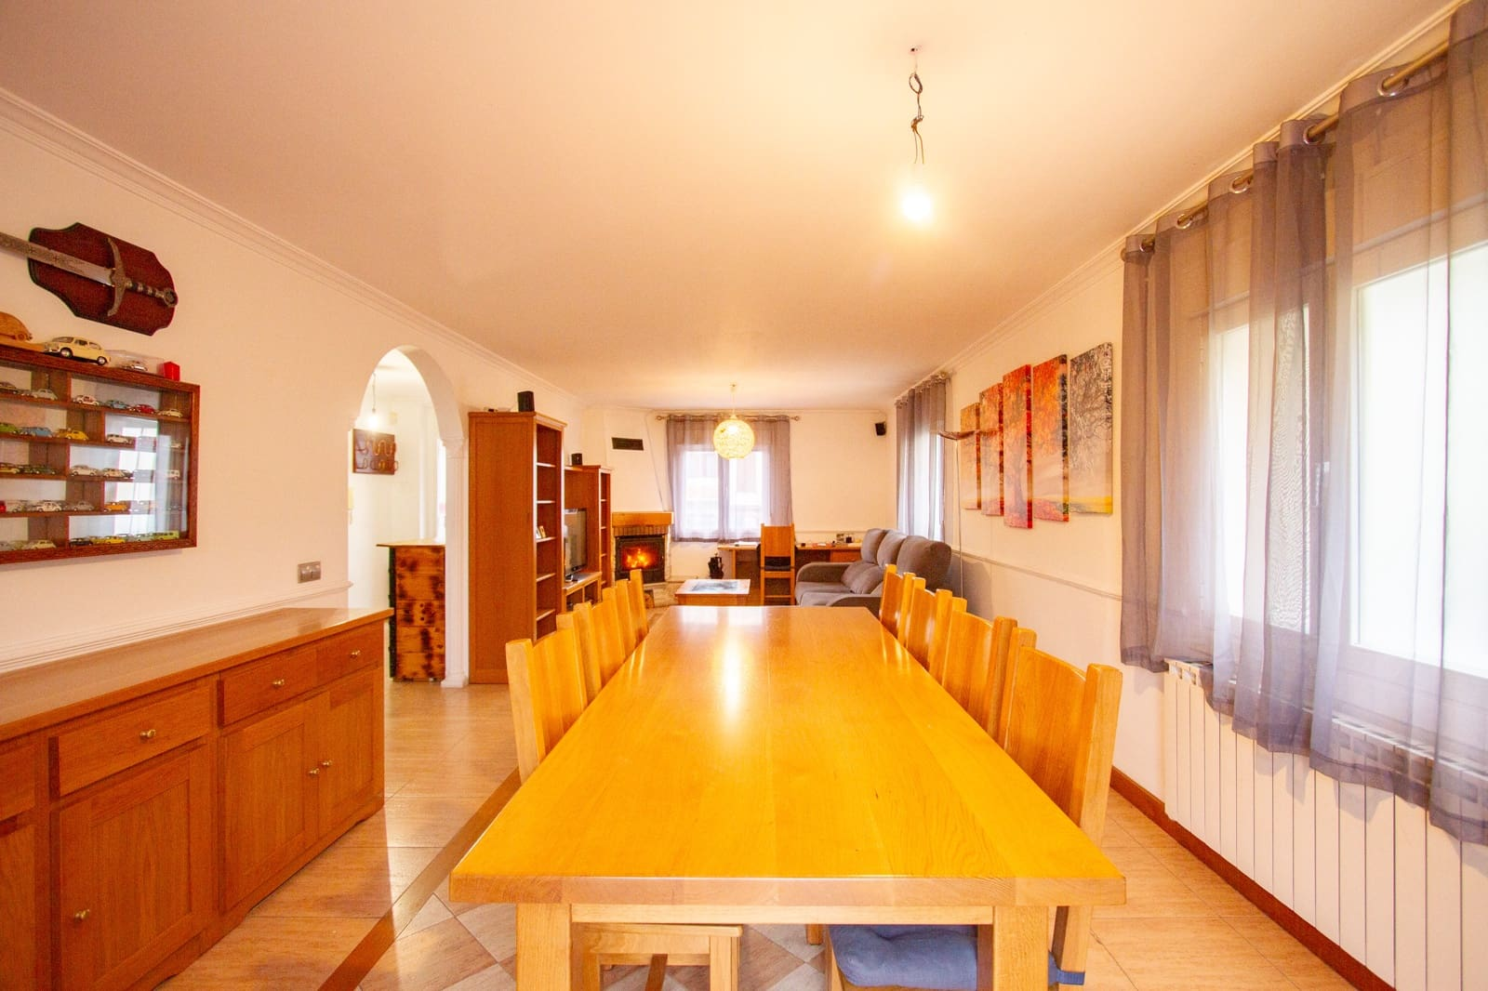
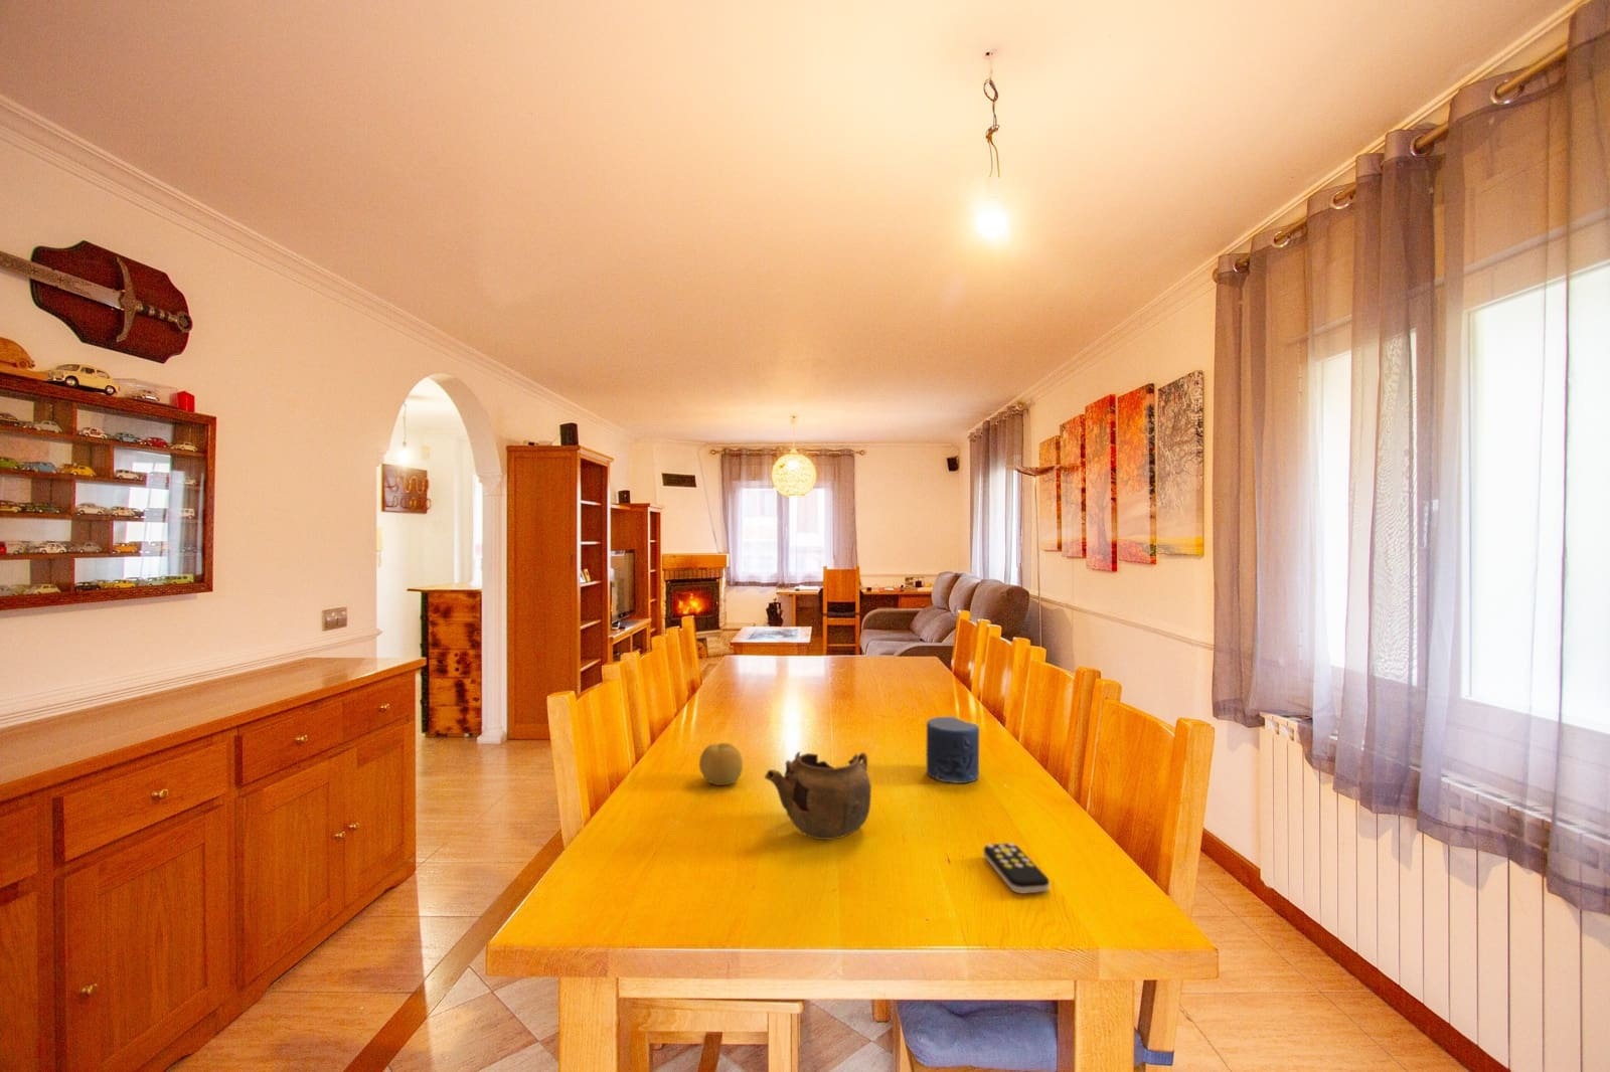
+ remote control (1014, 866)
+ teapot (816, 791)
+ fruit (721, 762)
+ candle (952, 748)
